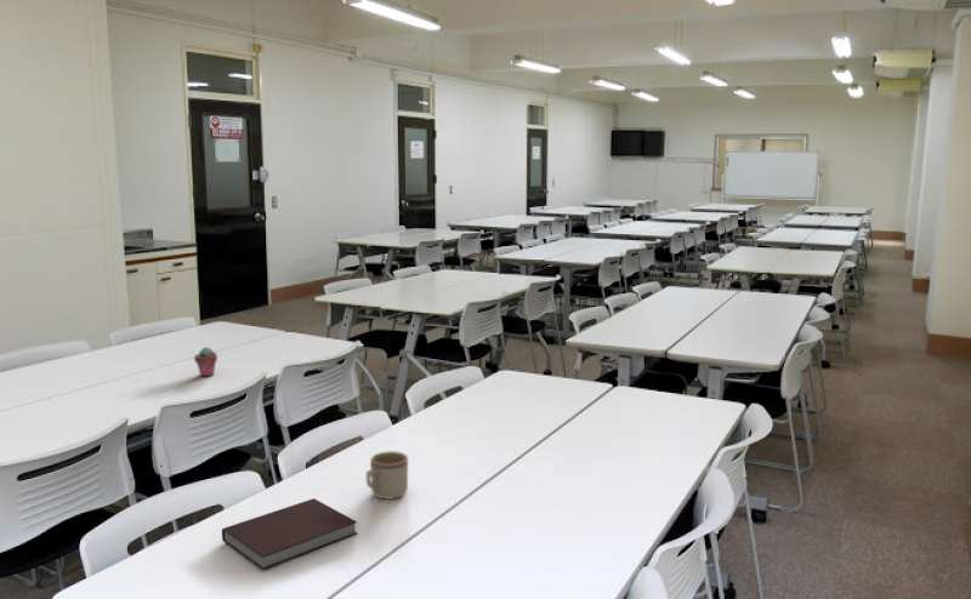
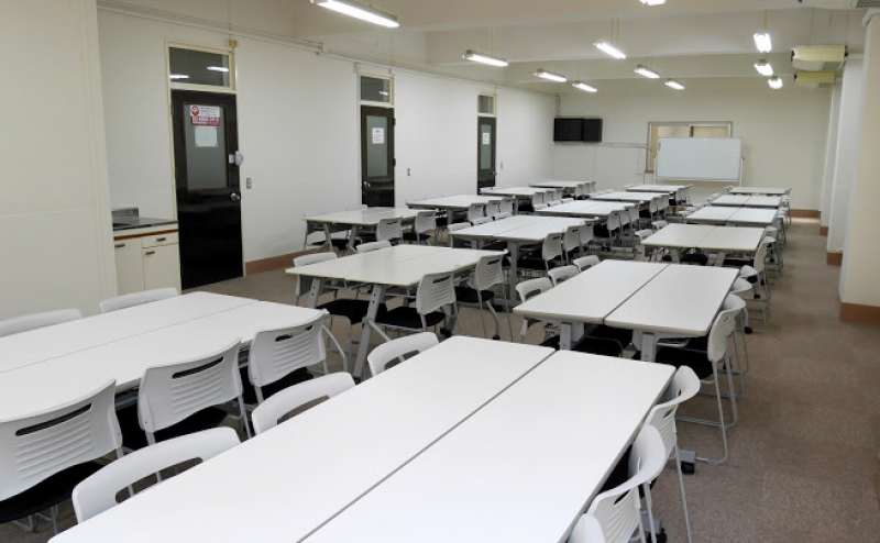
- mug (385, 477)
- potted succulent (205, 360)
- notebook (290, 531)
